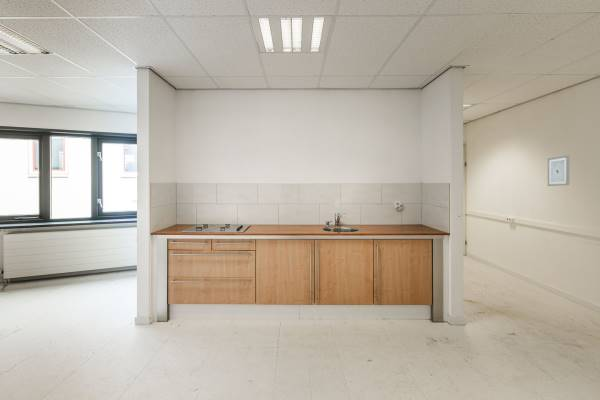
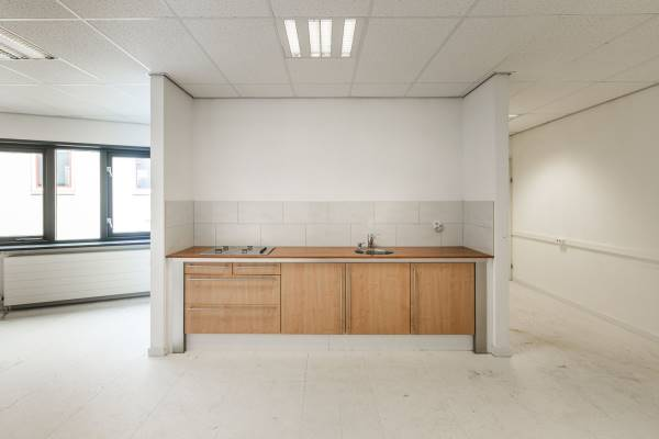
- wall art (558, 171)
